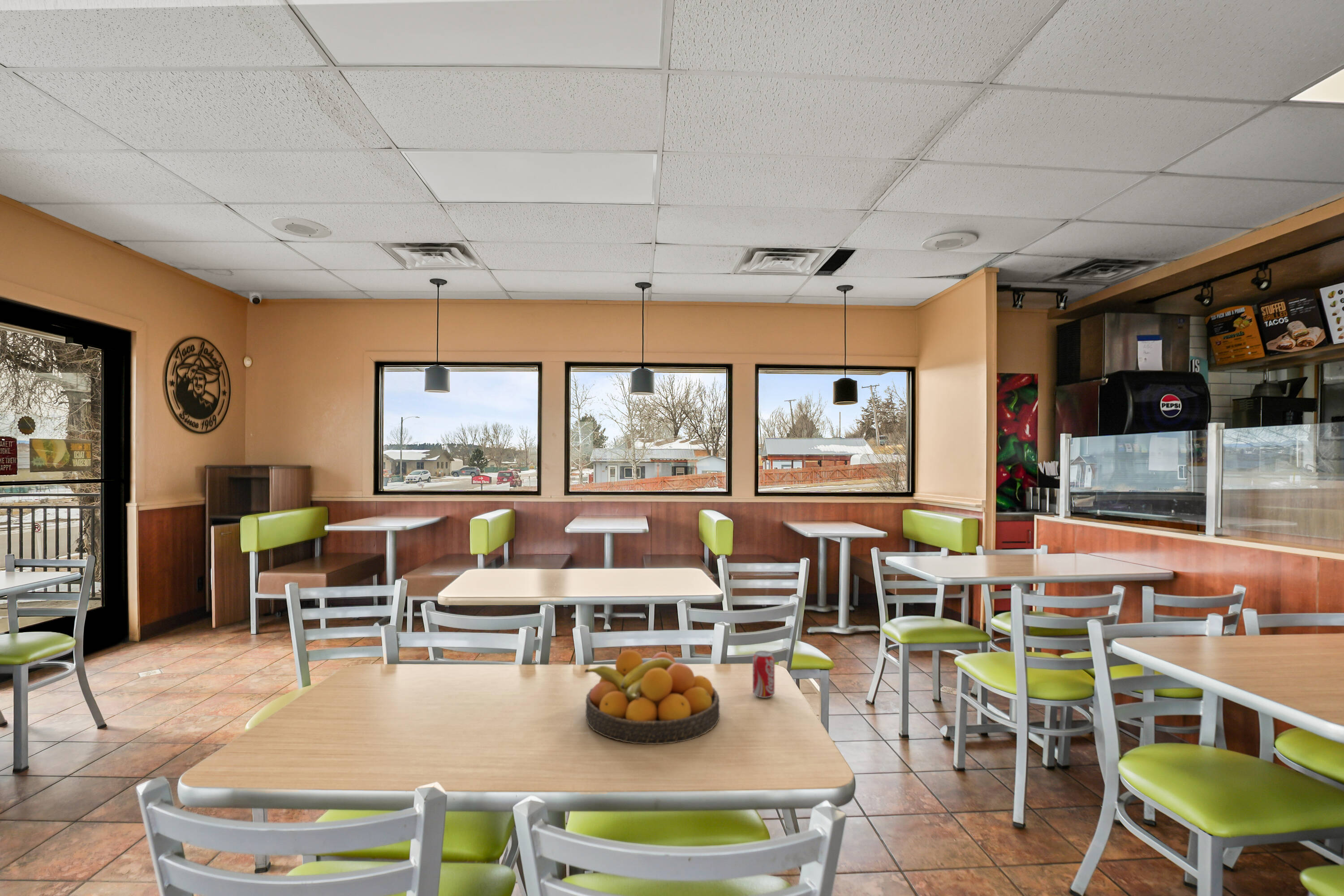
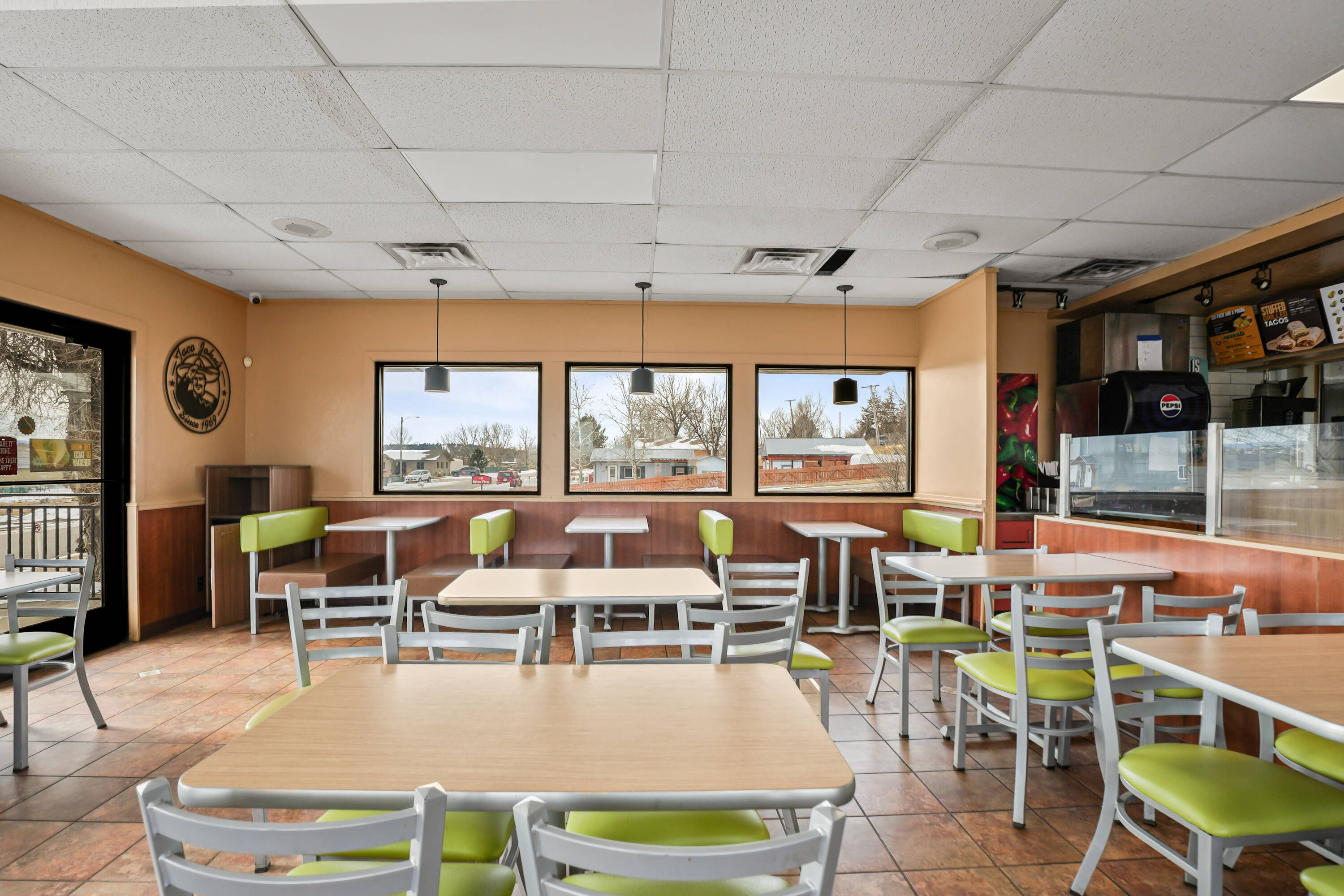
- fruit bowl (653, 686)
- beverage can (763, 674)
